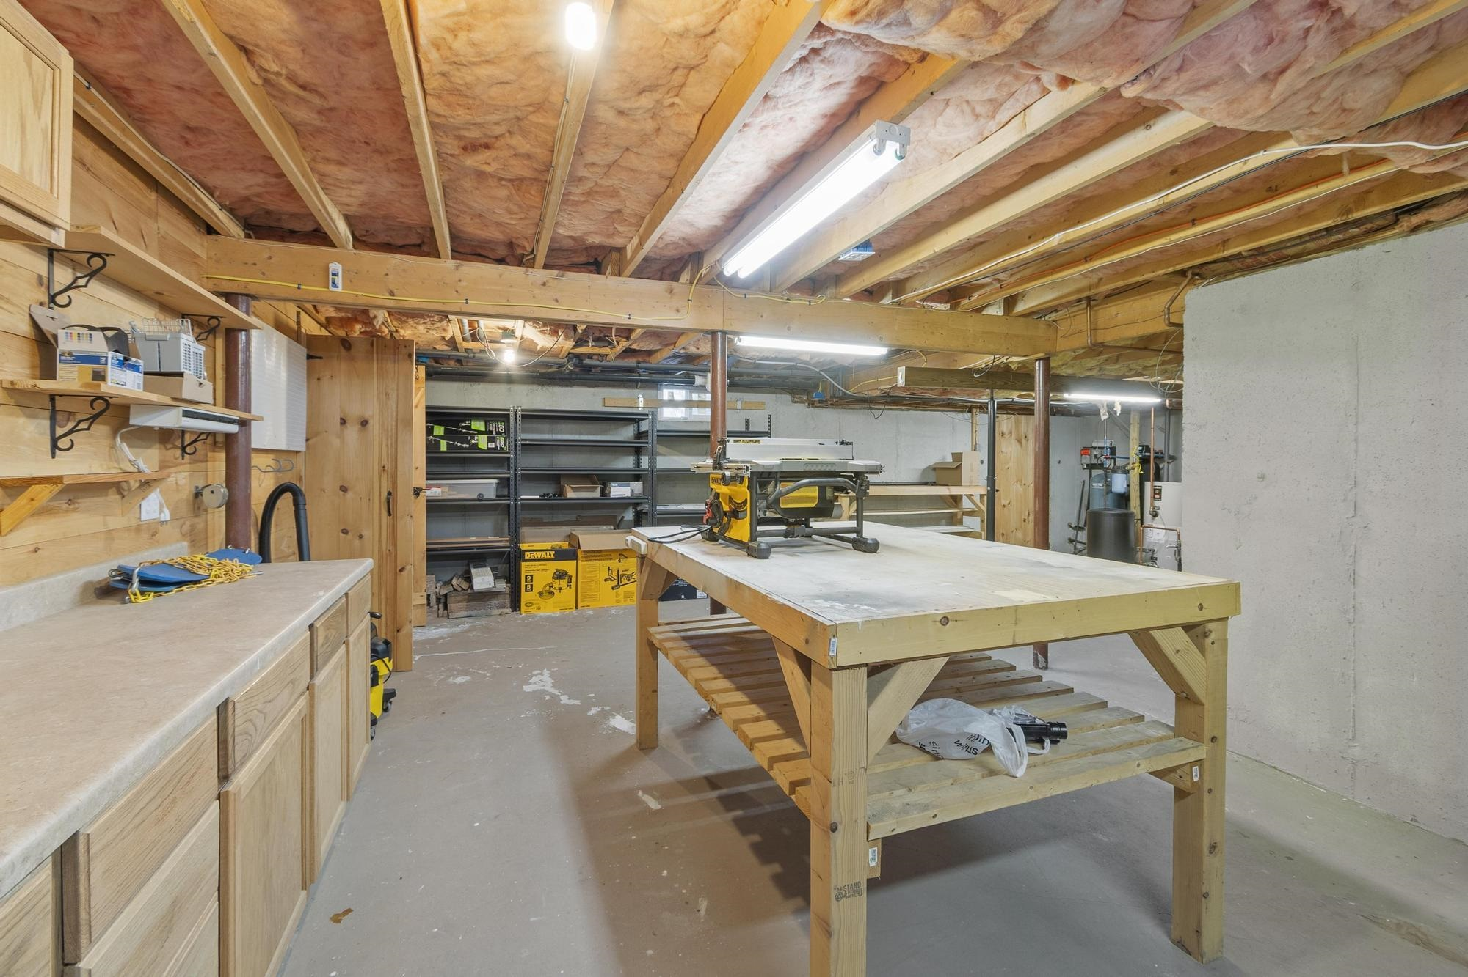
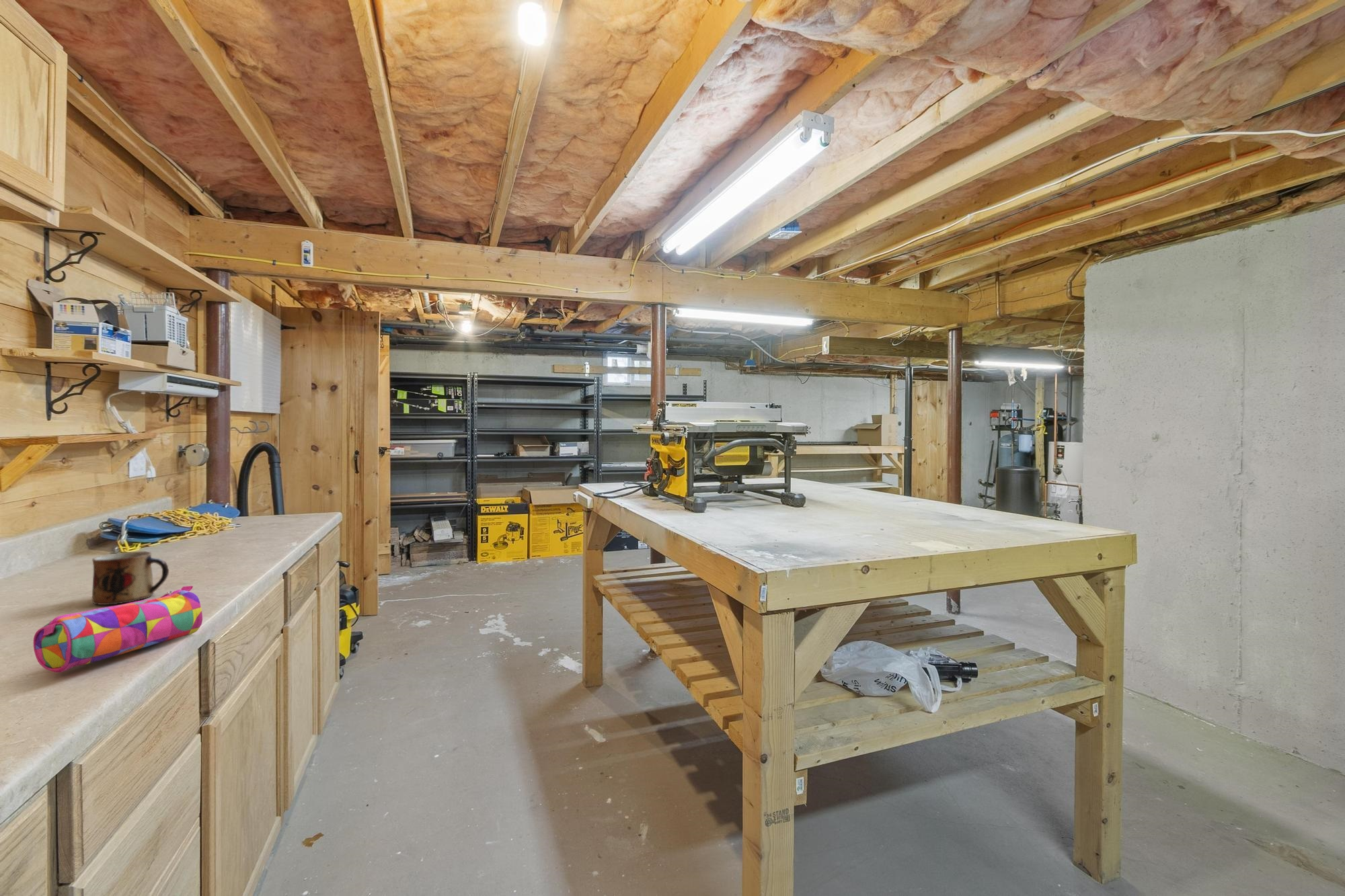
+ pencil case (126, 626)
+ mug (128, 576)
